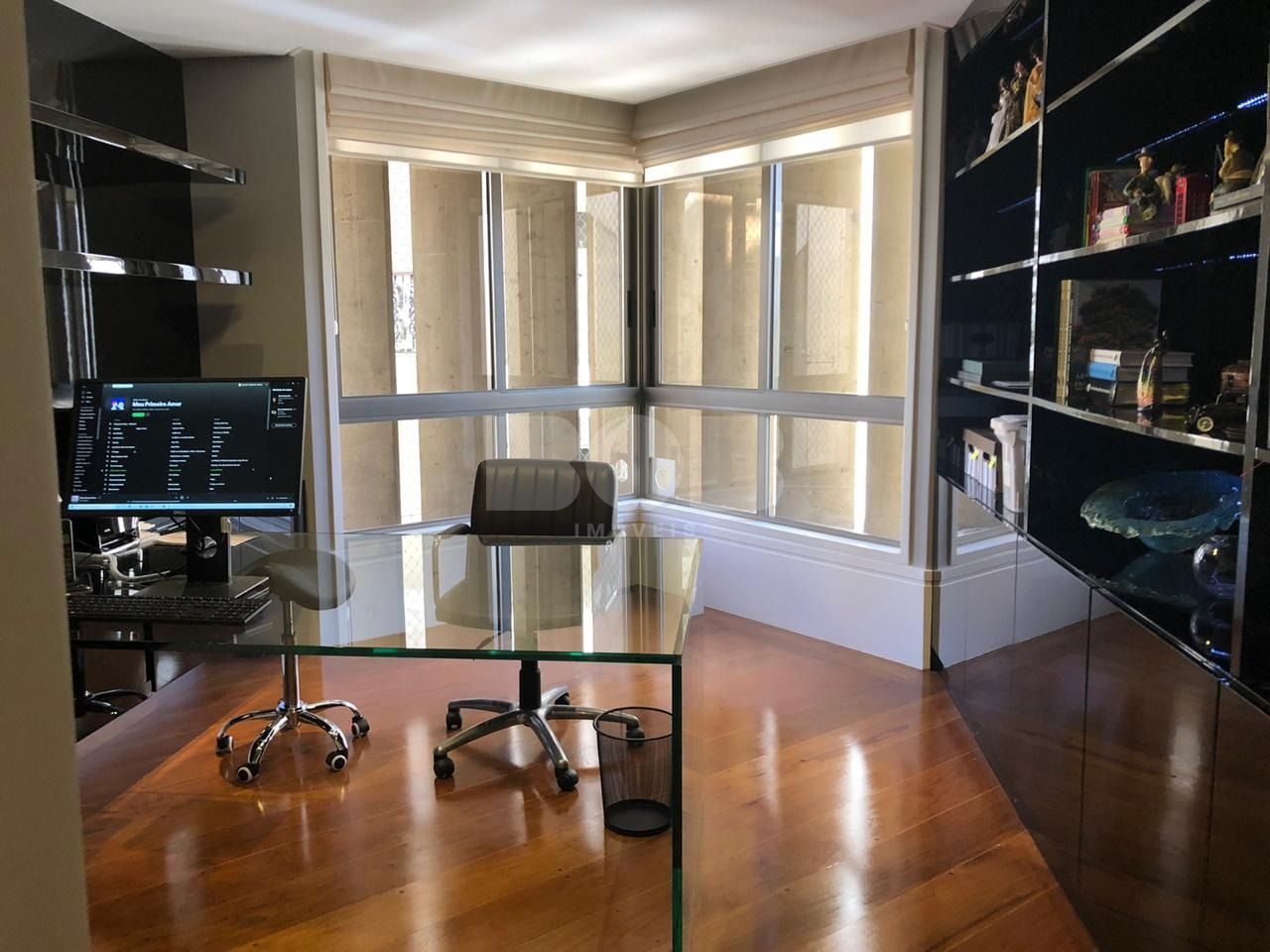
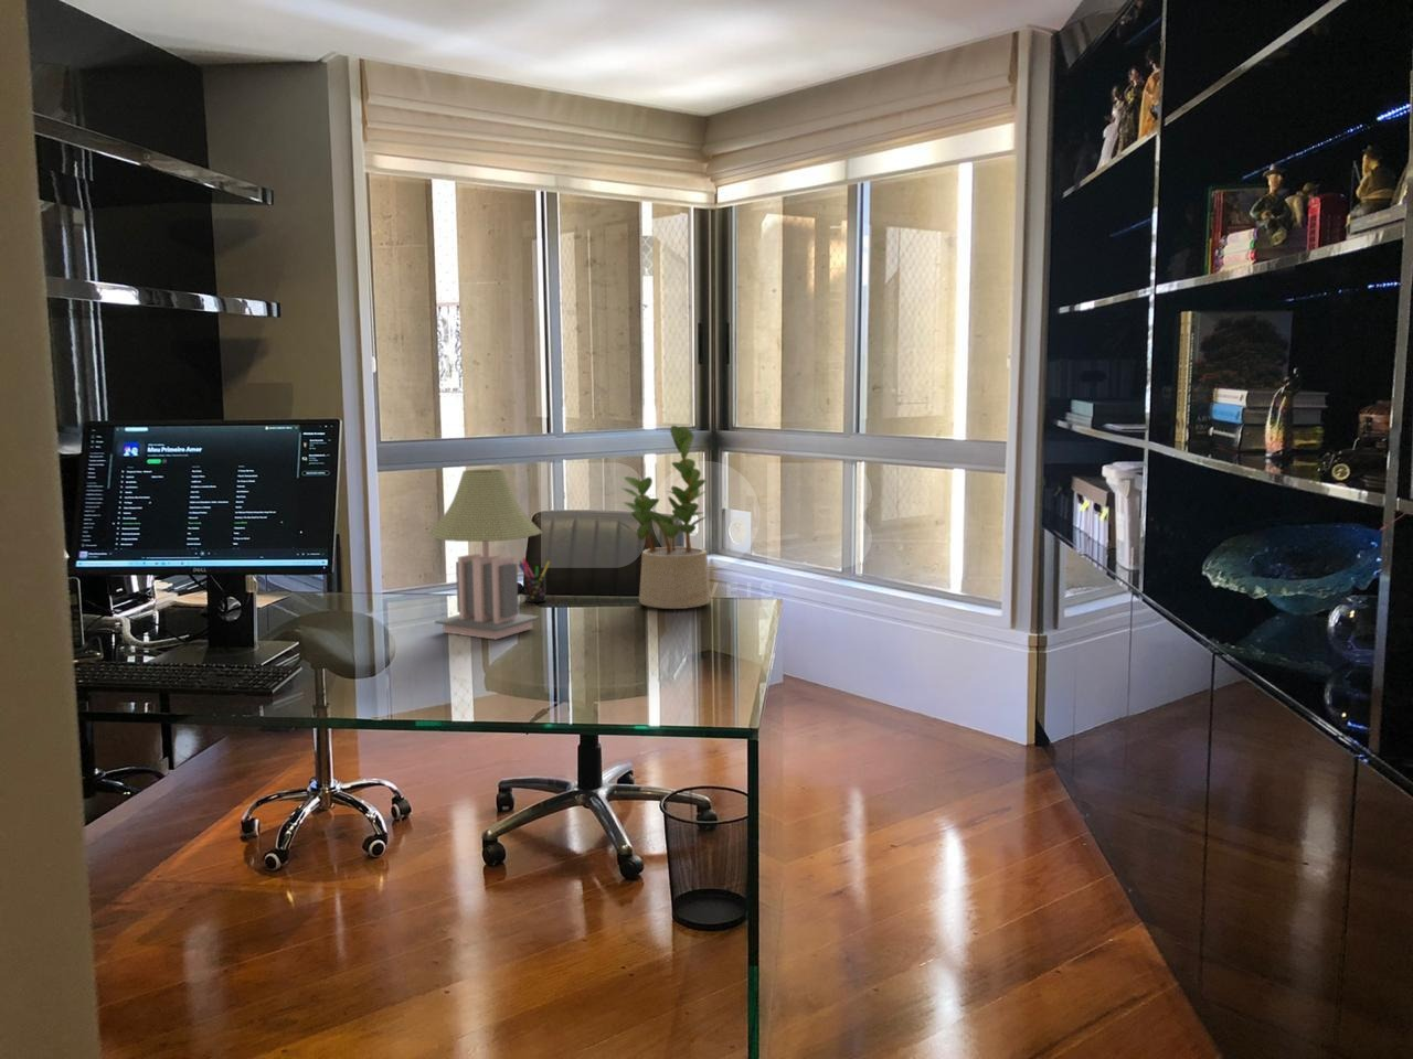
+ potted plant (662, 515)
+ desk lamp (486, 551)
+ pen holder (533, 580)
